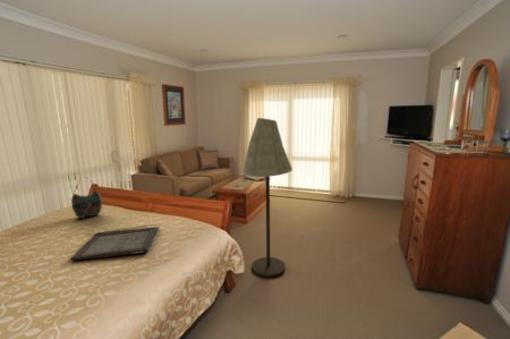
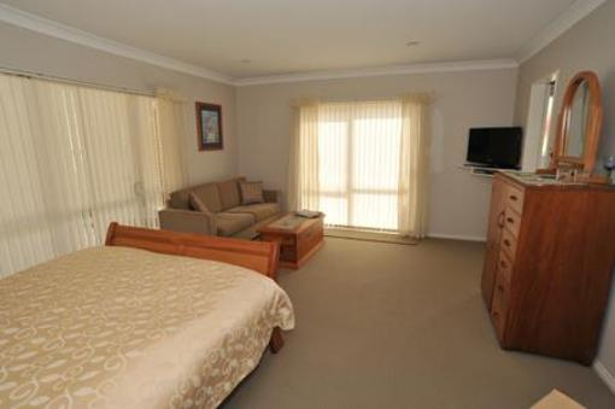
- floor lamp (267, 196)
- handbag (86, 196)
- serving tray (120, 241)
